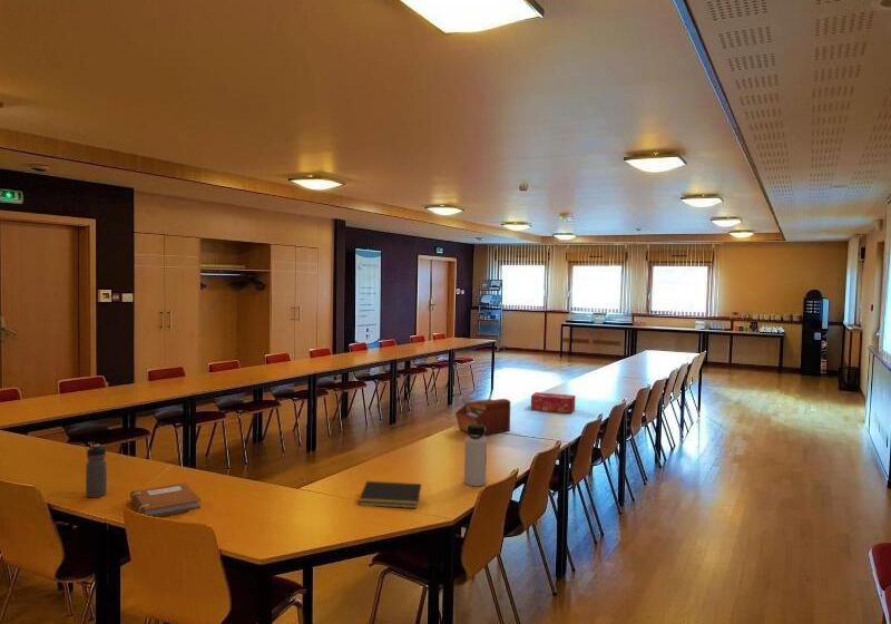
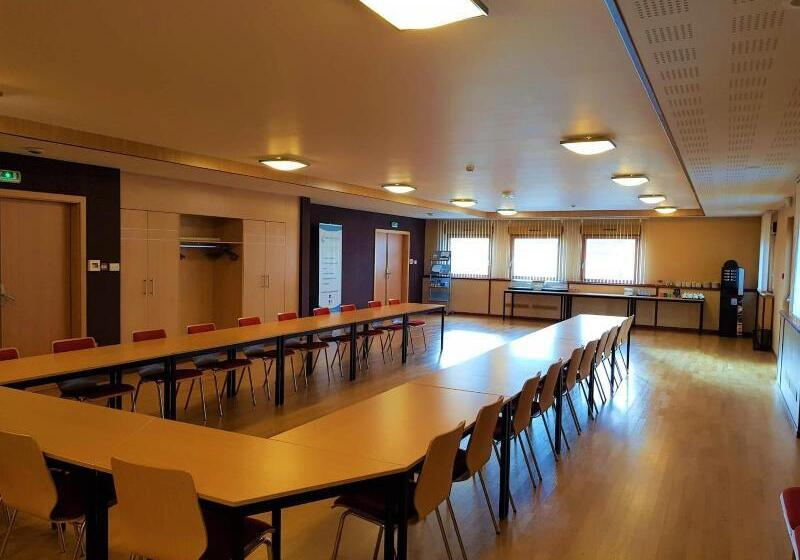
- water bottle (96, 469)
- notebook (164, 499)
- sewing box (481, 415)
- water bottle (476, 454)
- notepad (390, 494)
- tissue box (552, 402)
